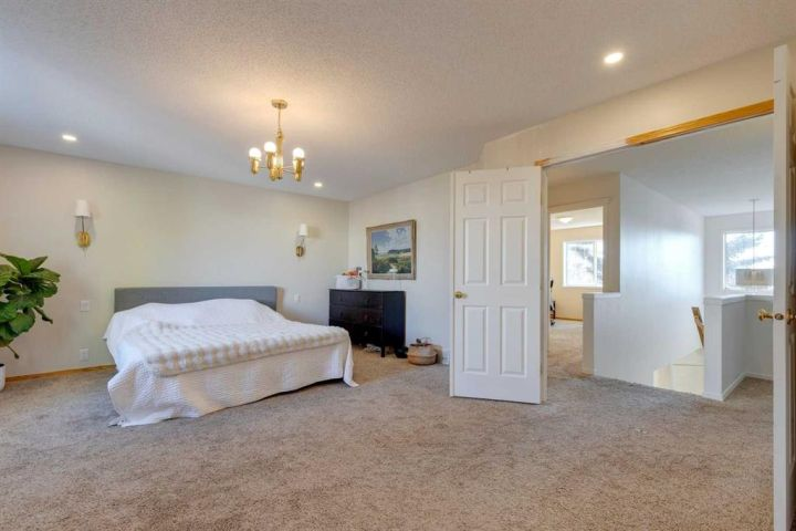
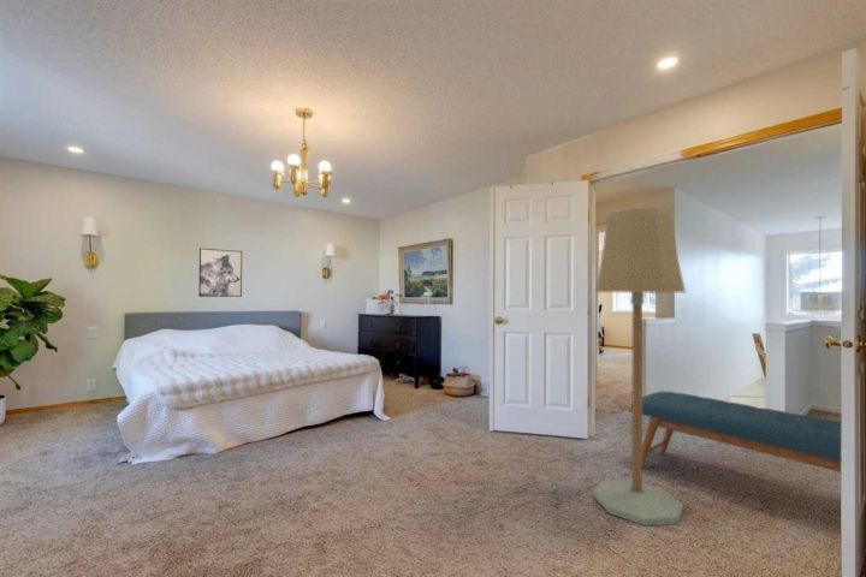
+ floor lamp (636, 357)
+ wall art (220, 273)
+ bench (749, 448)
